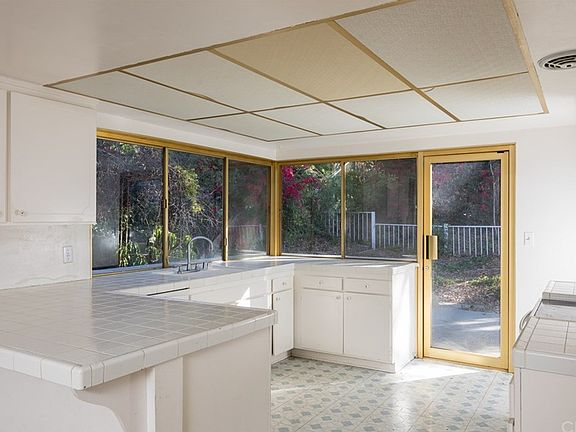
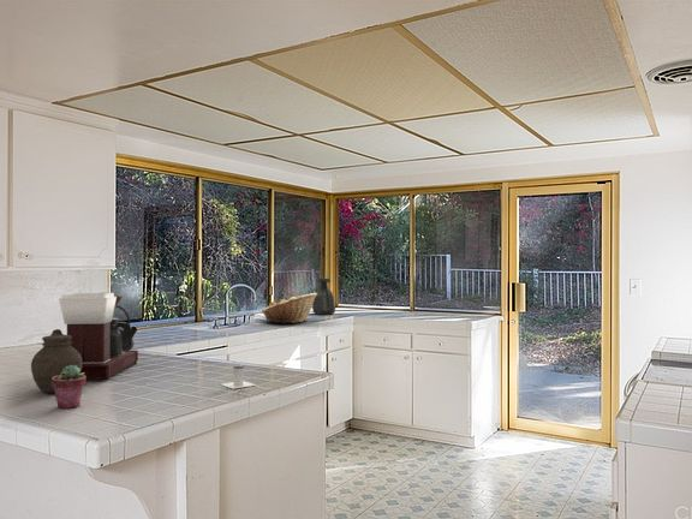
+ potted succulent (68, 384)
+ salt shaker (238, 375)
+ coffee maker (99, 332)
+ bottle (323, 296)
+ fruit basket (290, 306)
+ kettle (117, 328)
+ jar (56, 359)
